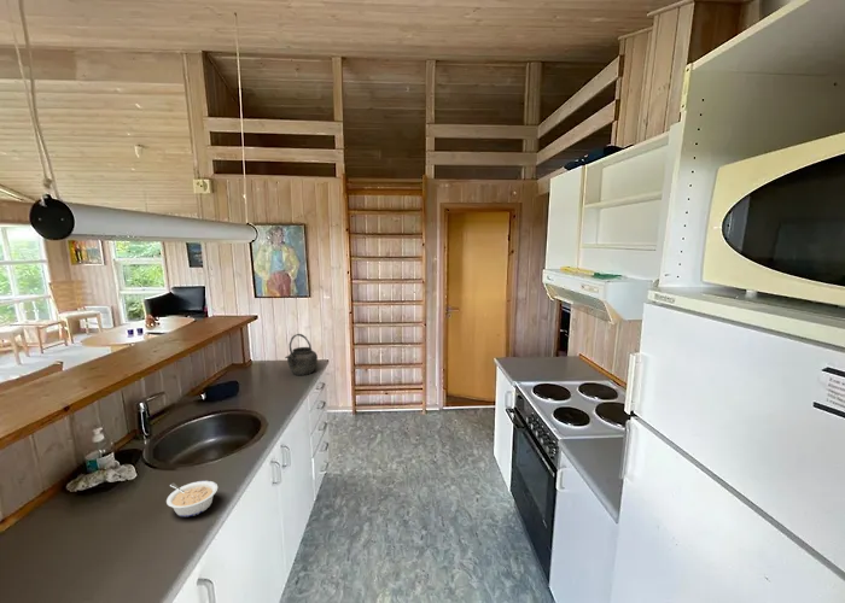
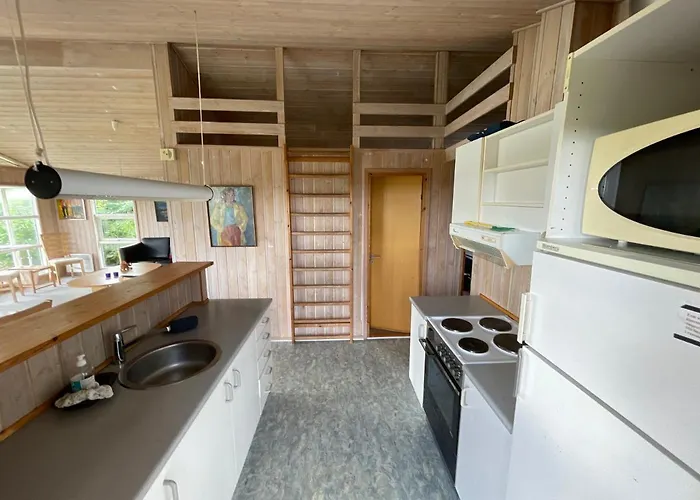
- kettle (298, 355)
- legume (191, 498)
